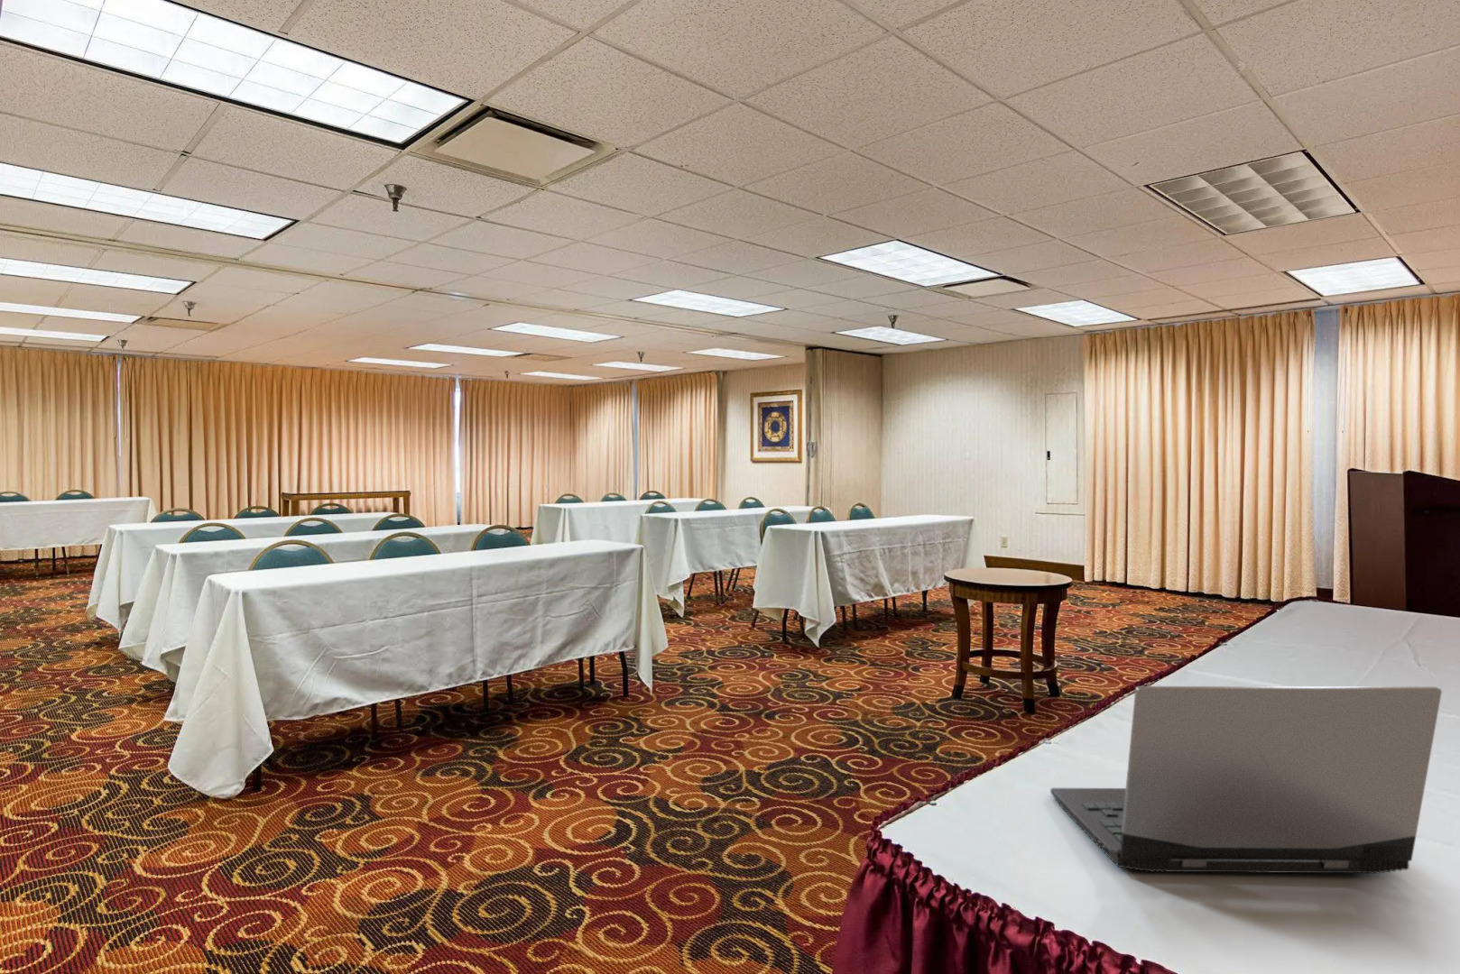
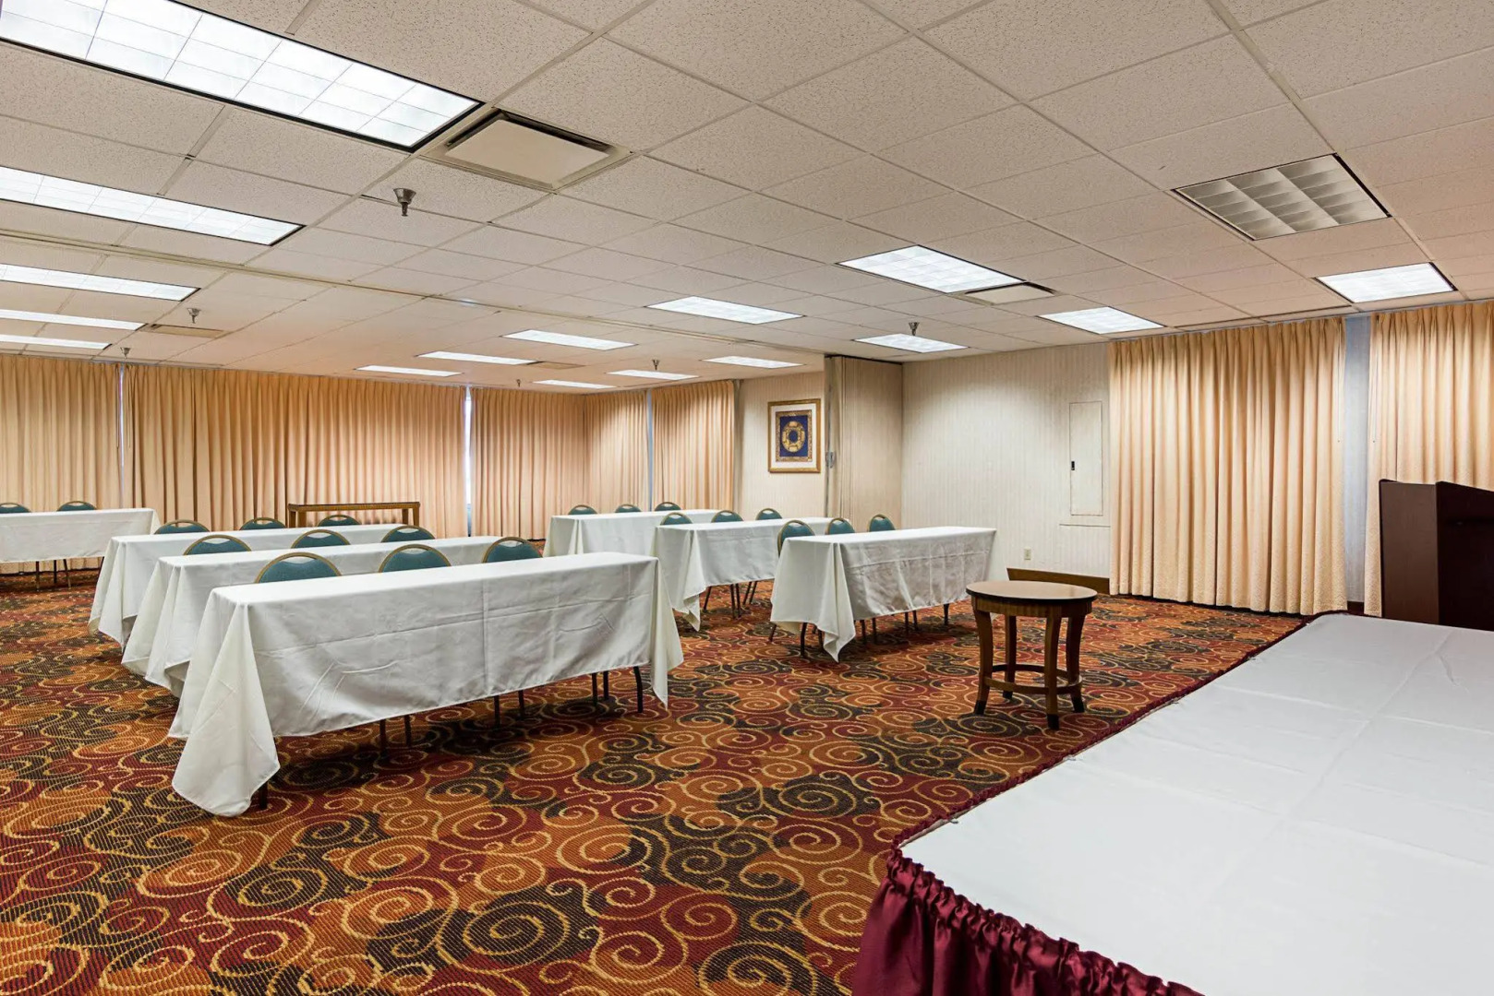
- laptop computer (1220, 750)
